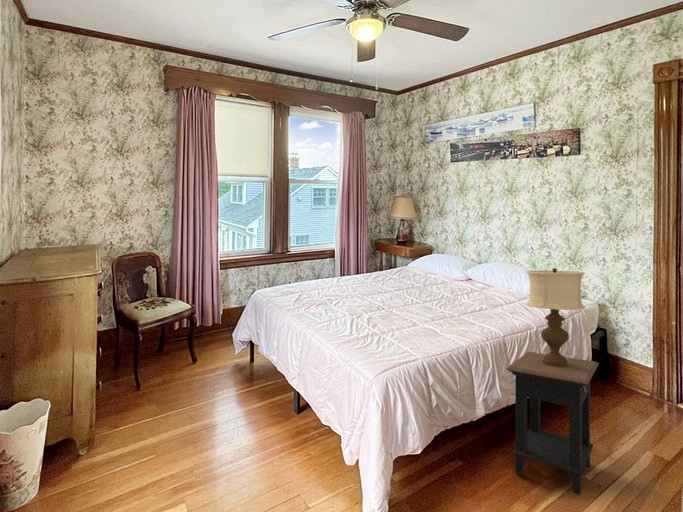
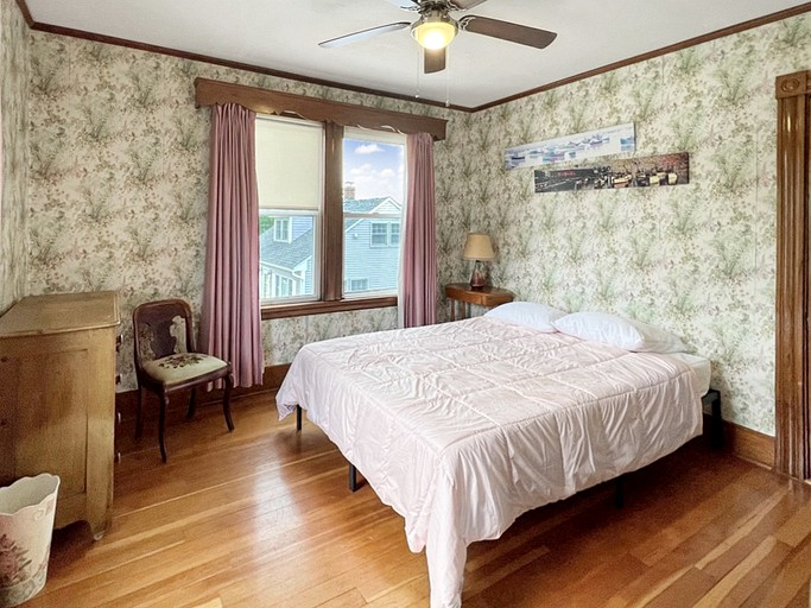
- table lamp (554, 315)
- side table (556, 403)
